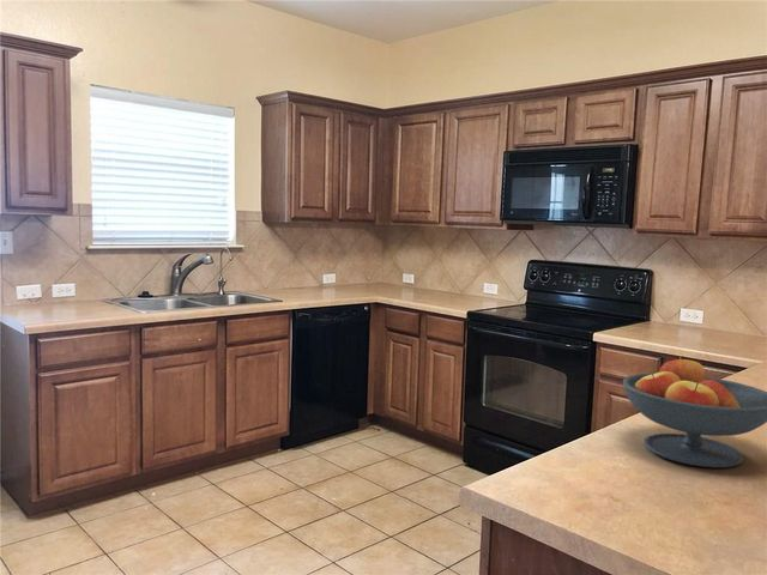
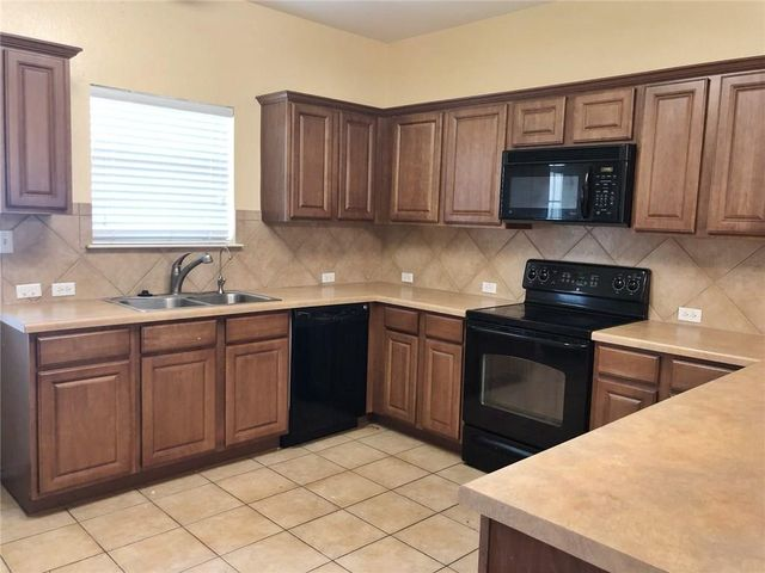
- fruit bowl (695, 408)
